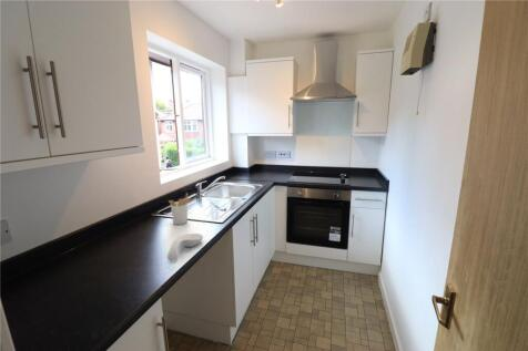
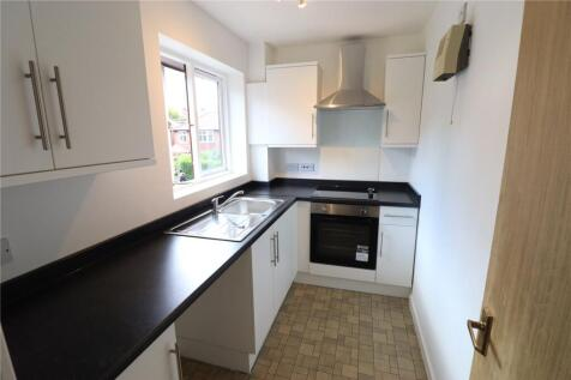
- spoon rest (185, 242)
- utensil holder (181, 209)
